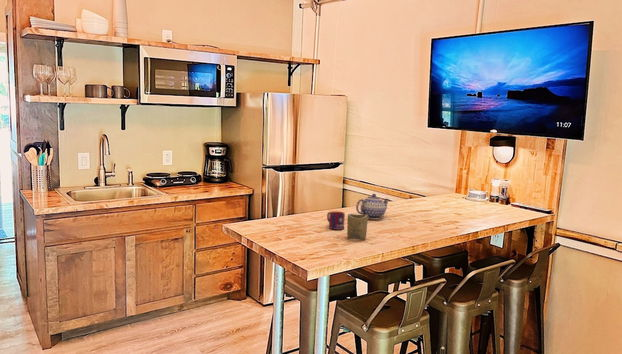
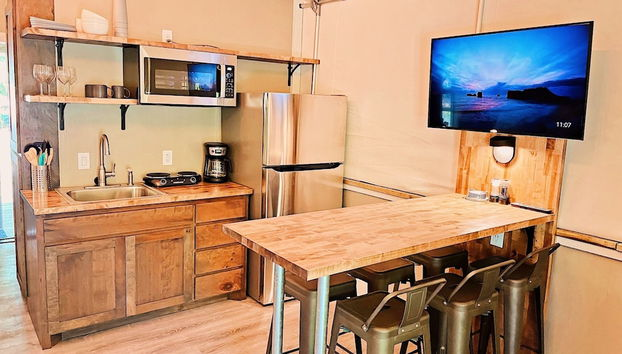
- cup (357, 226)
- mug (334, 219)
- teapot (373, 205)
